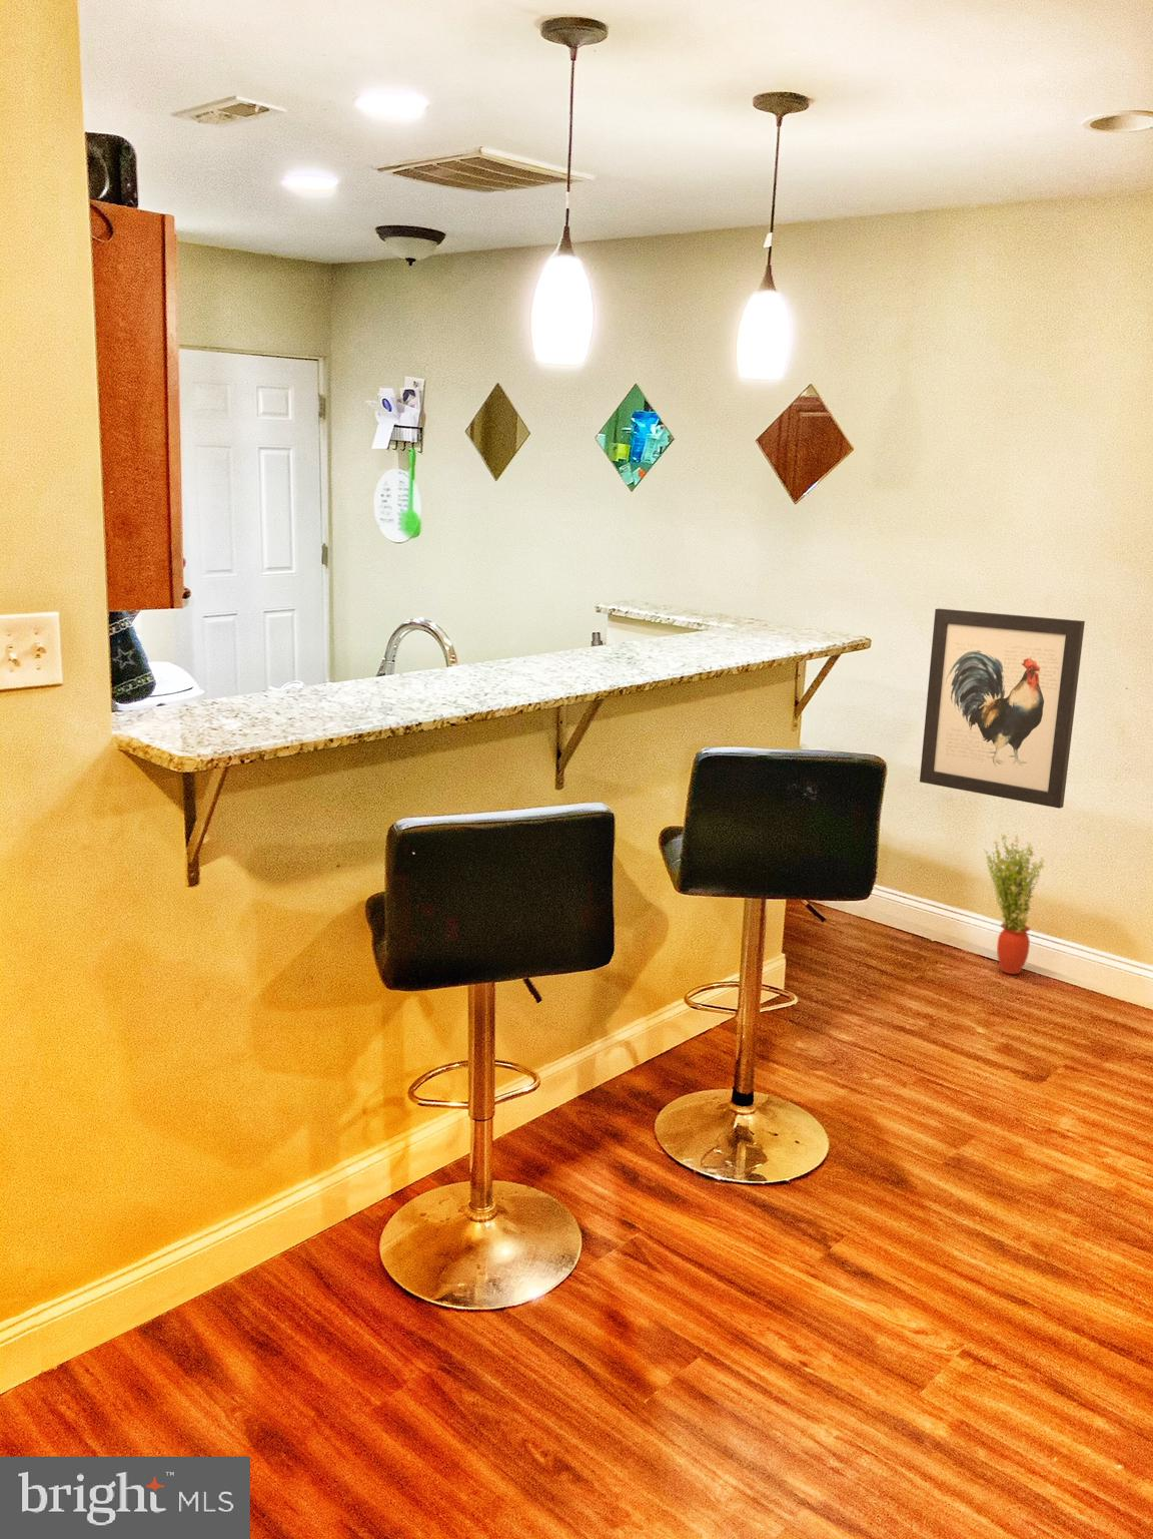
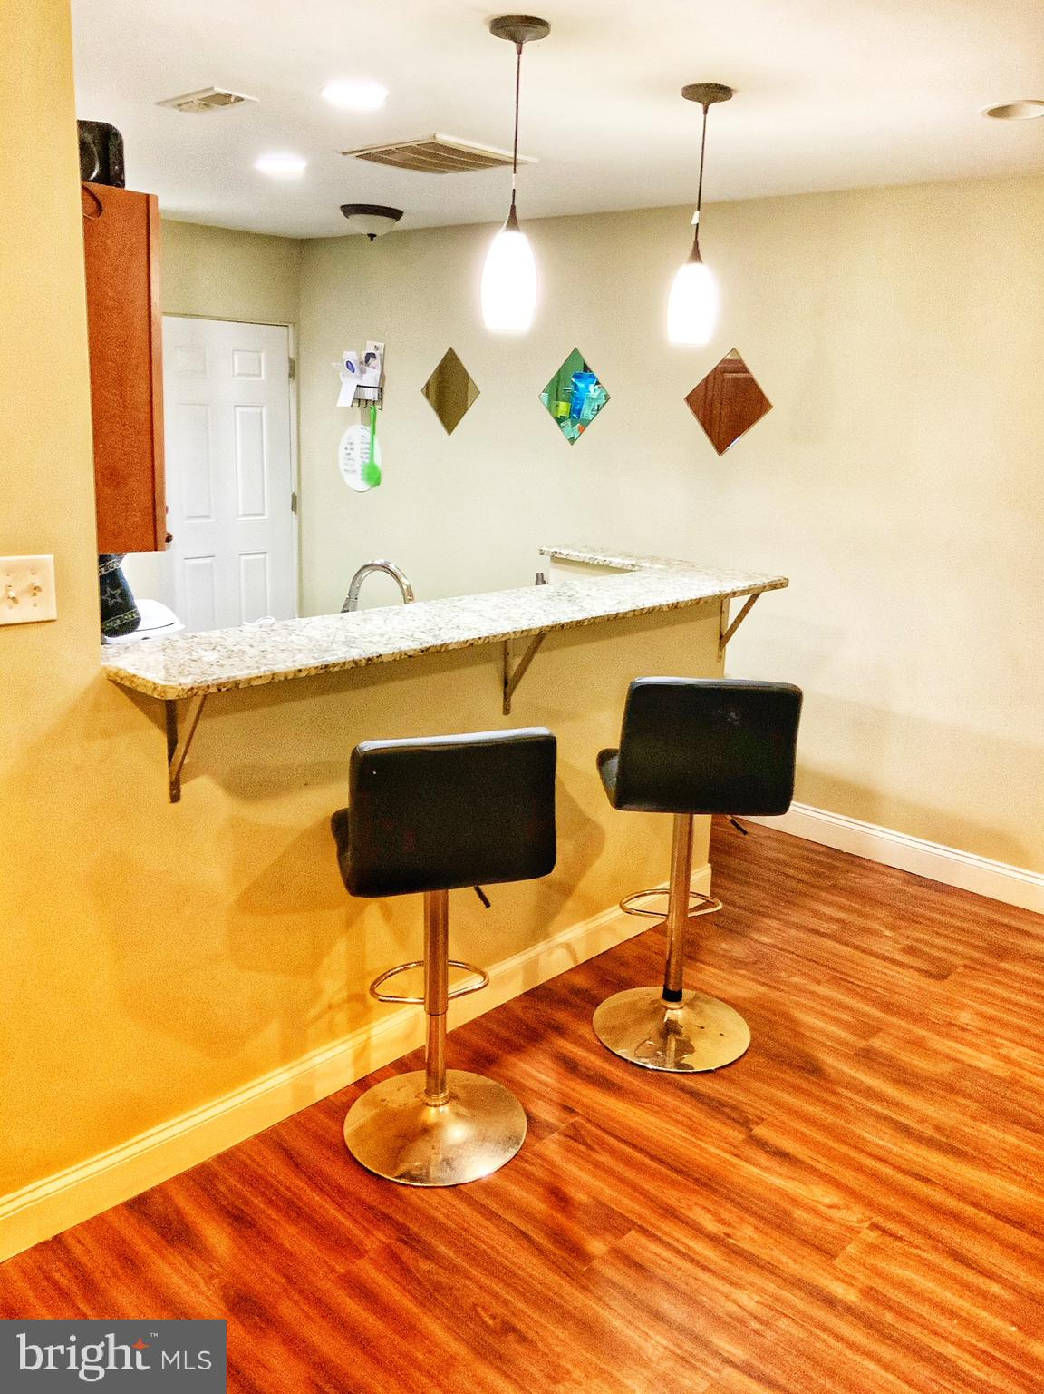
- potted plant (1008, 905)
- wall art (997, 705)
